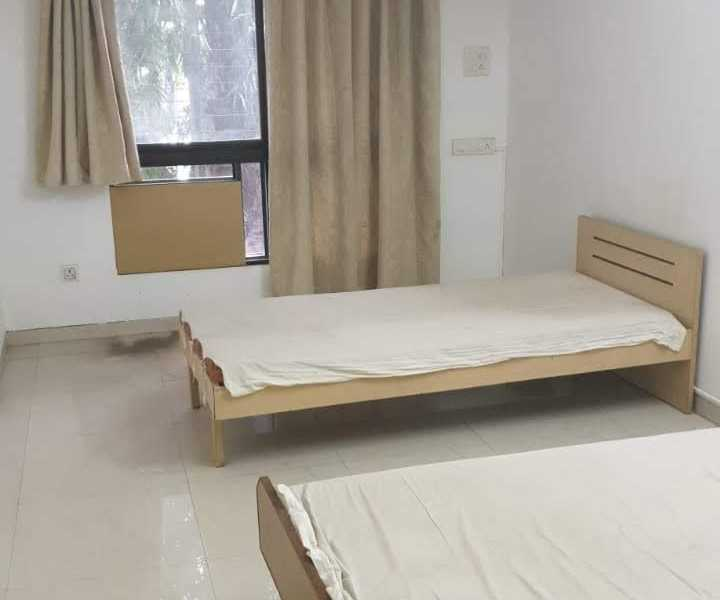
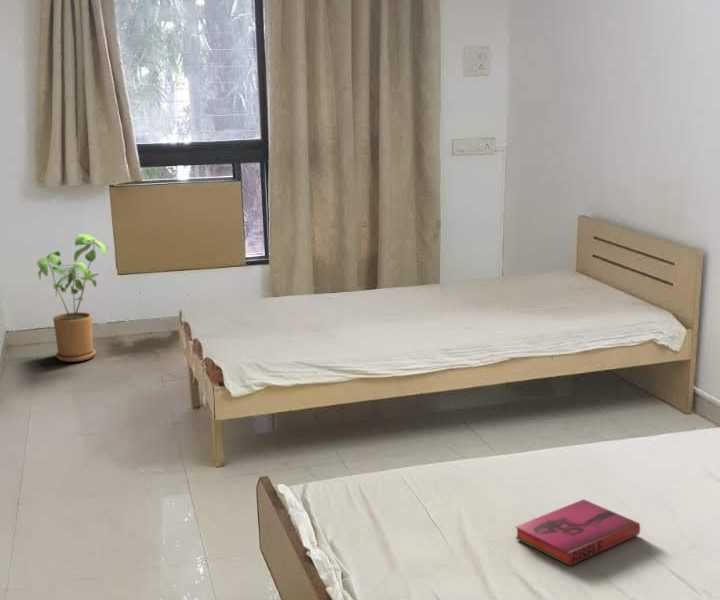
+ house plant (73, 297)
+ hardback book (577, 530)
